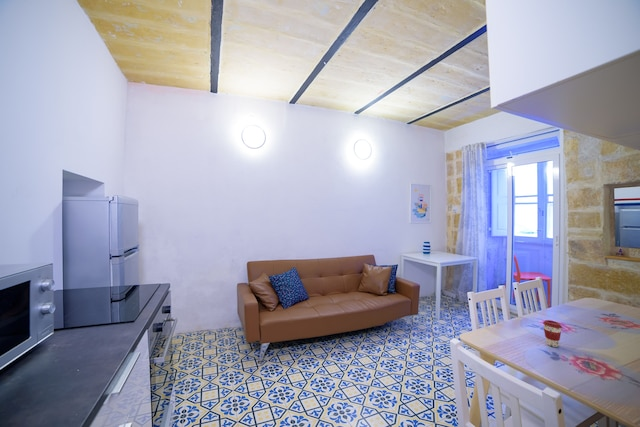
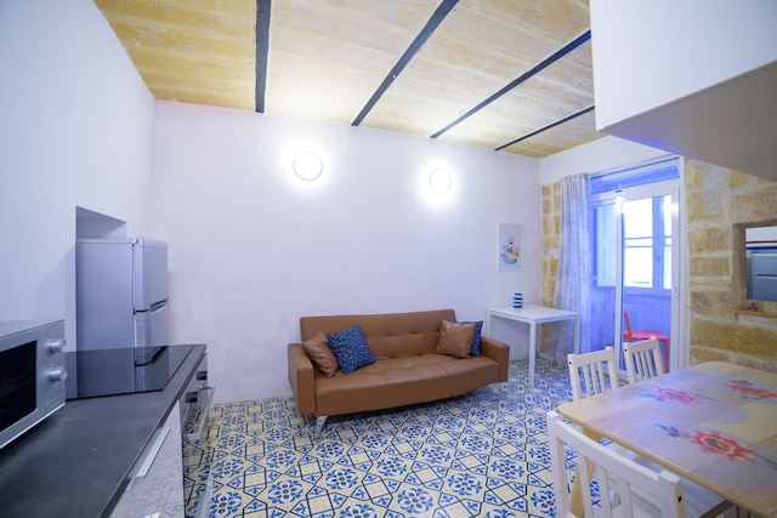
- coffee cup (552, 333)
